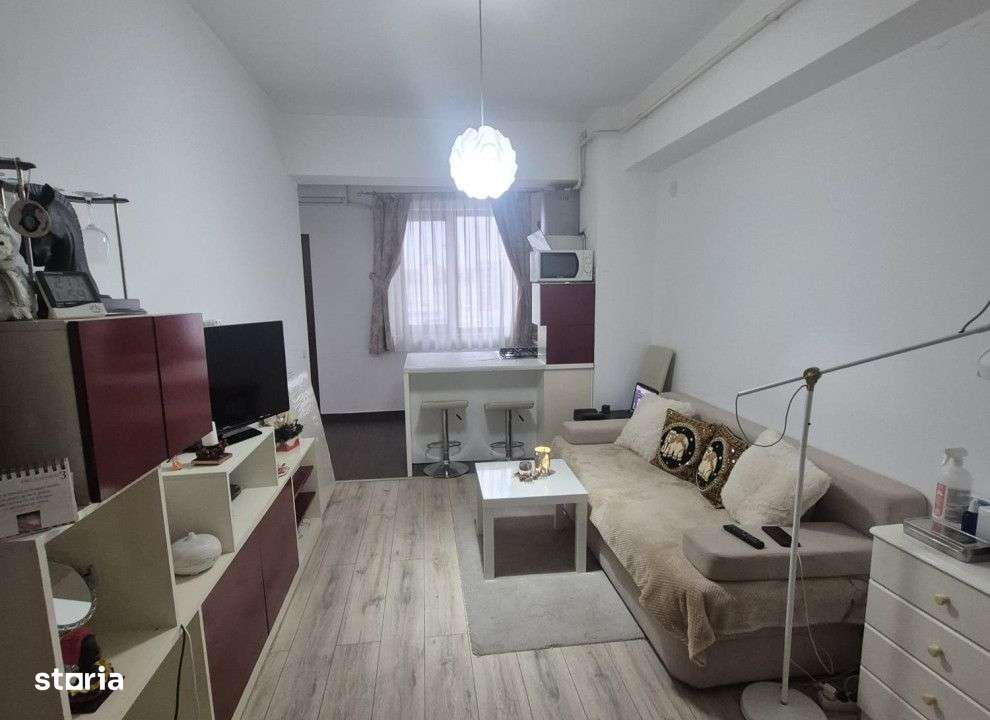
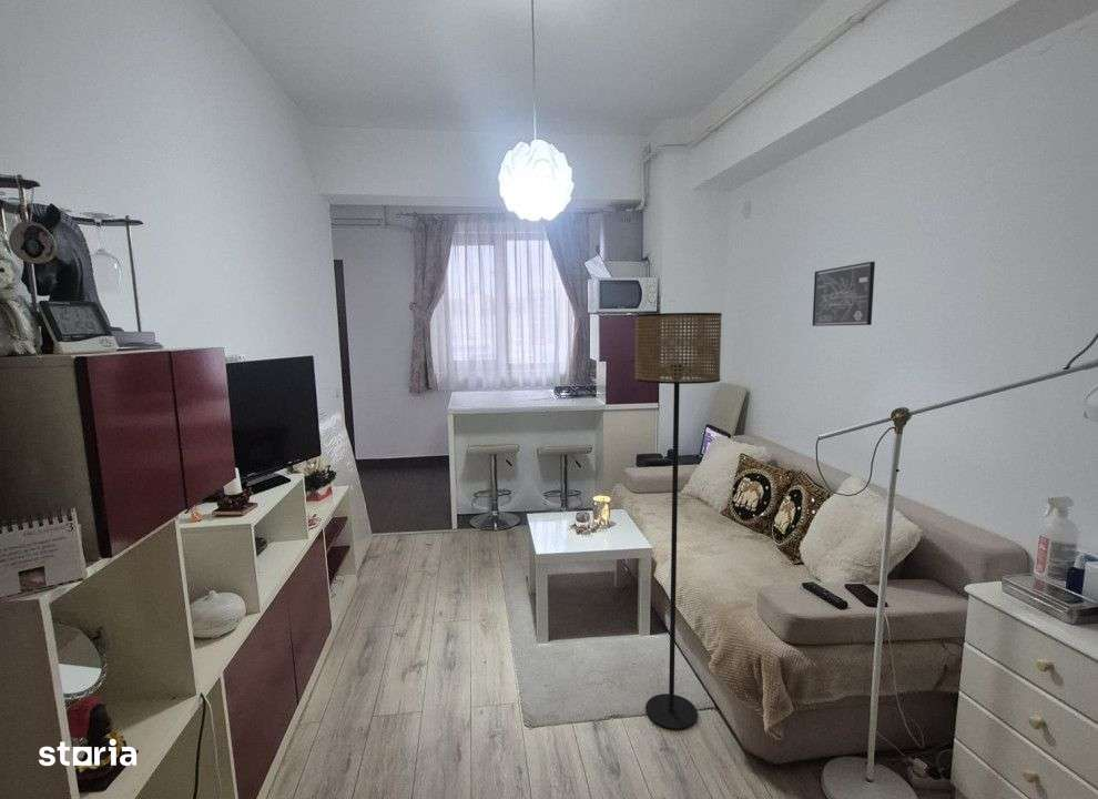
+ floor lamp (674, 522)
+ wall art (841, 296)
